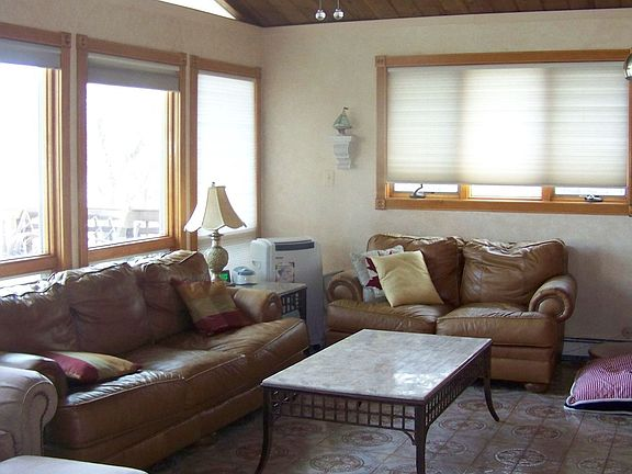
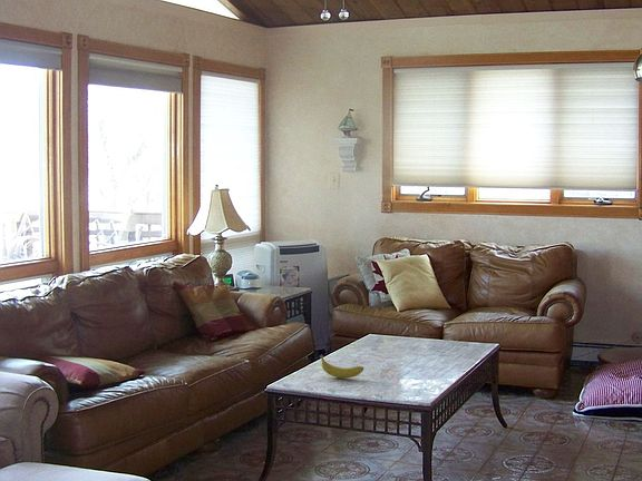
+ fruit (341, 367)
